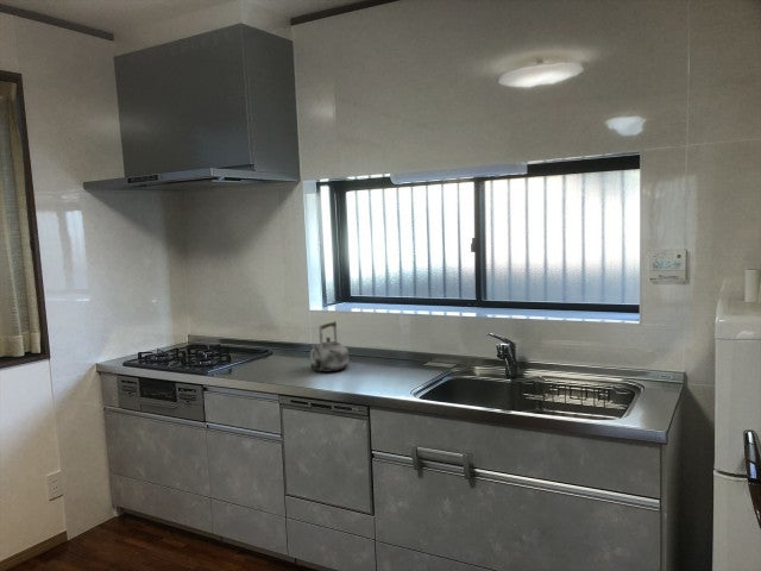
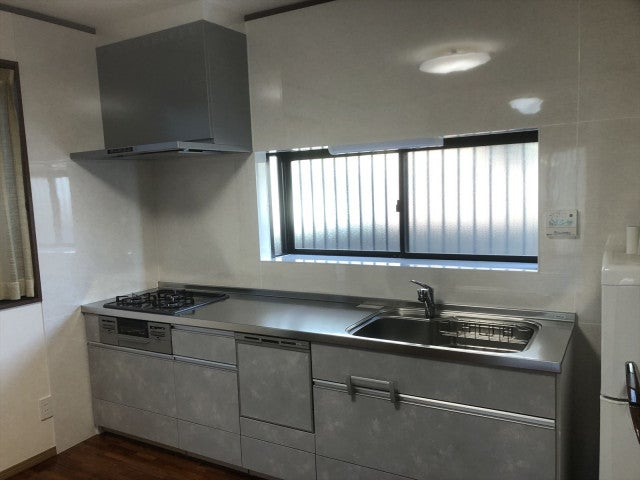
- kettle (326, 346)
